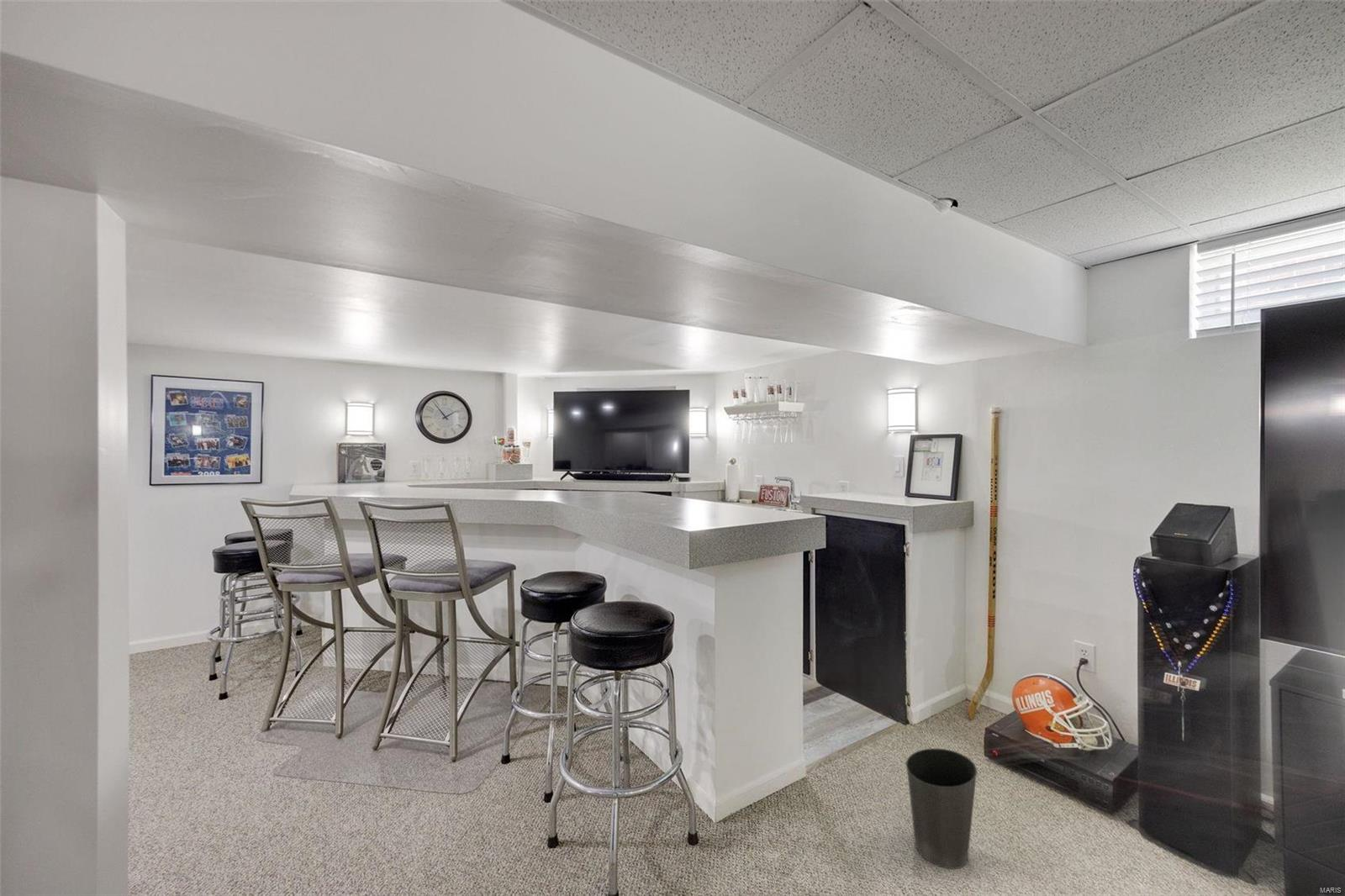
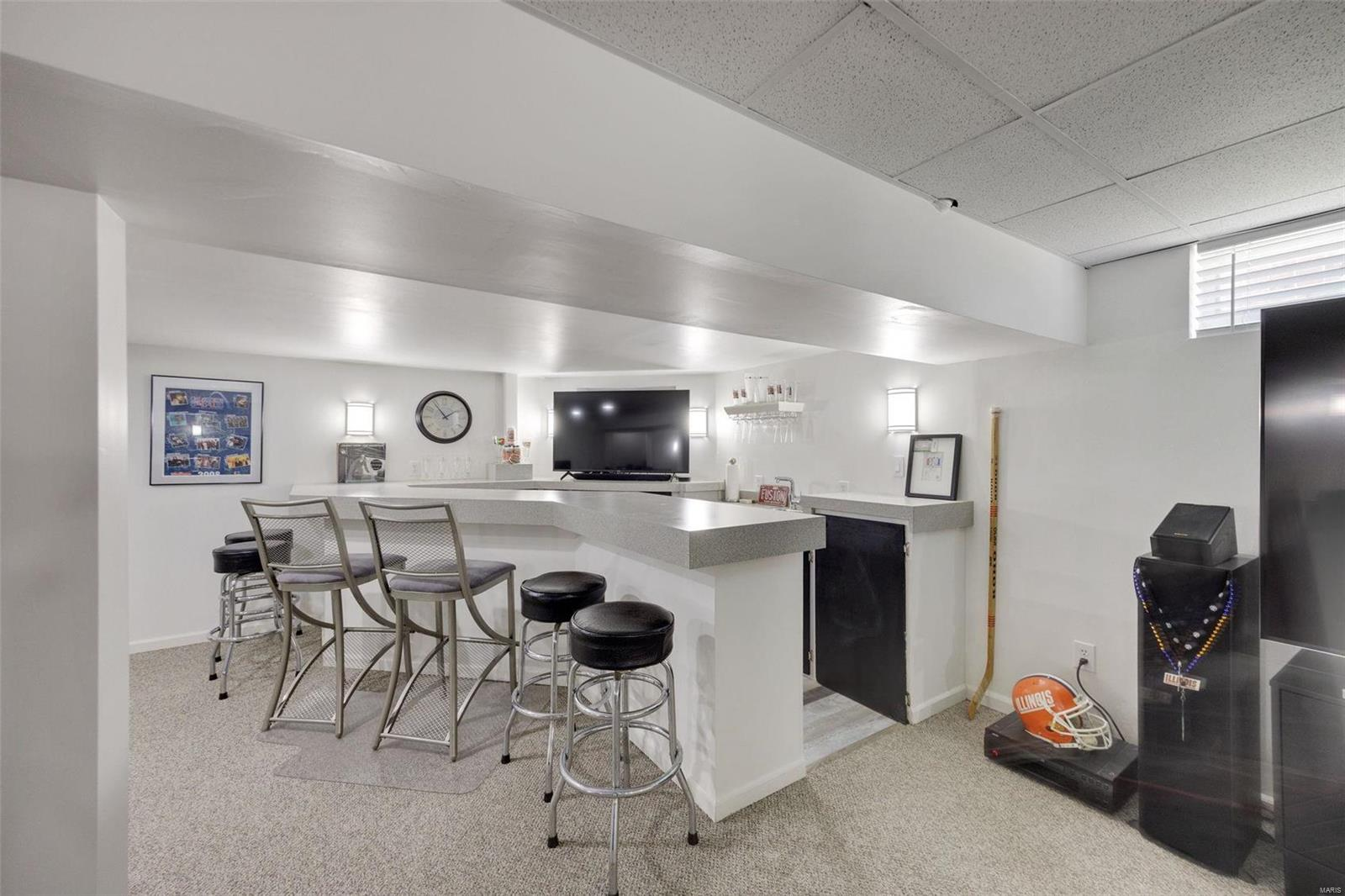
- waste basket (940, 809)
